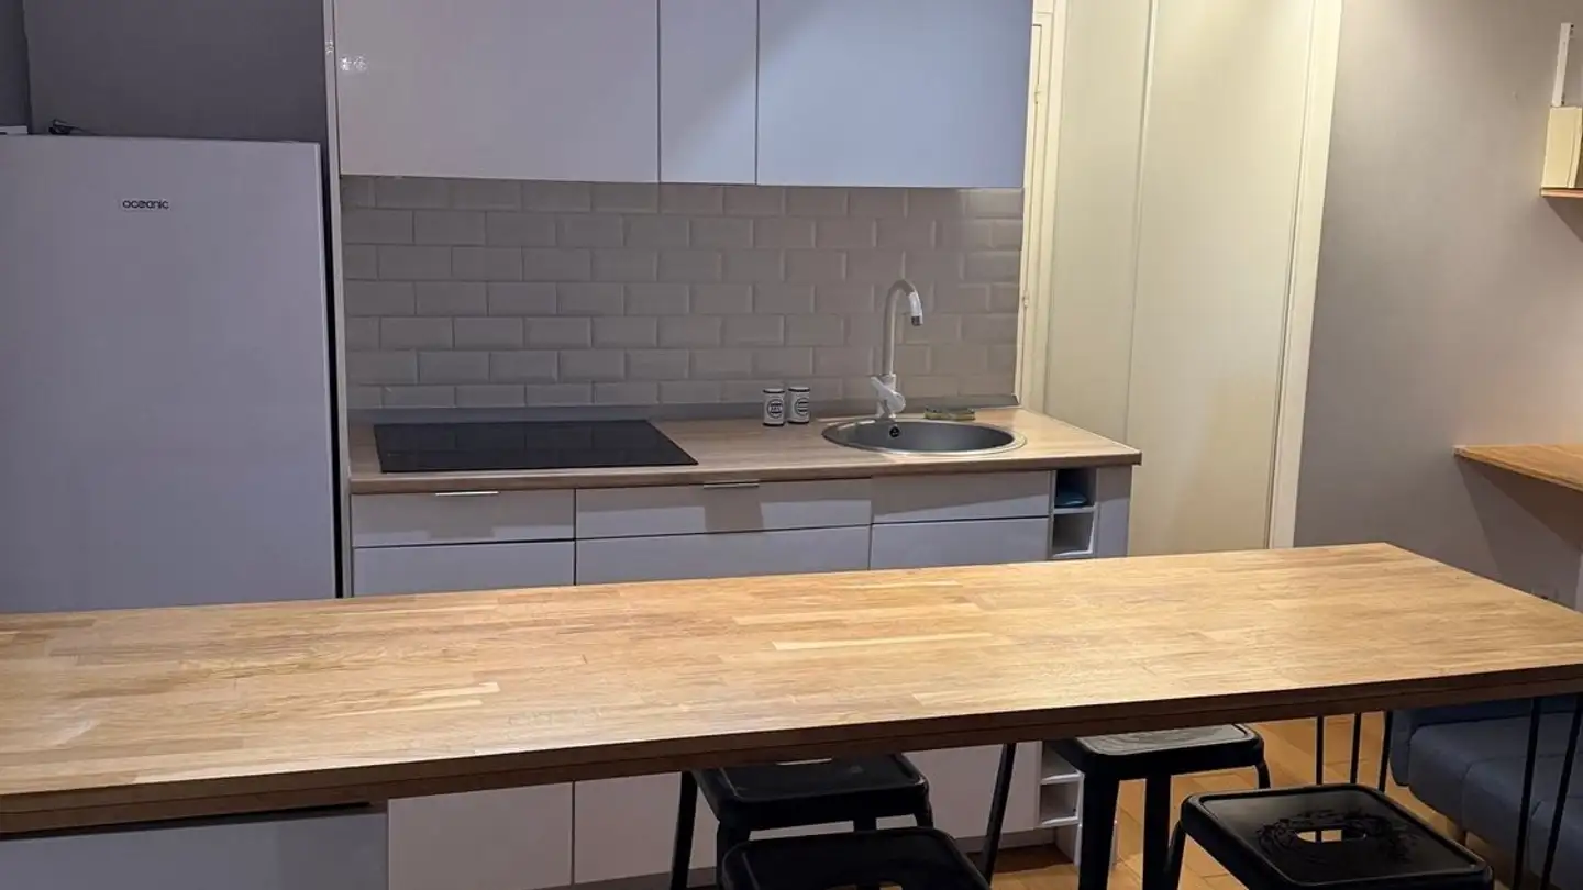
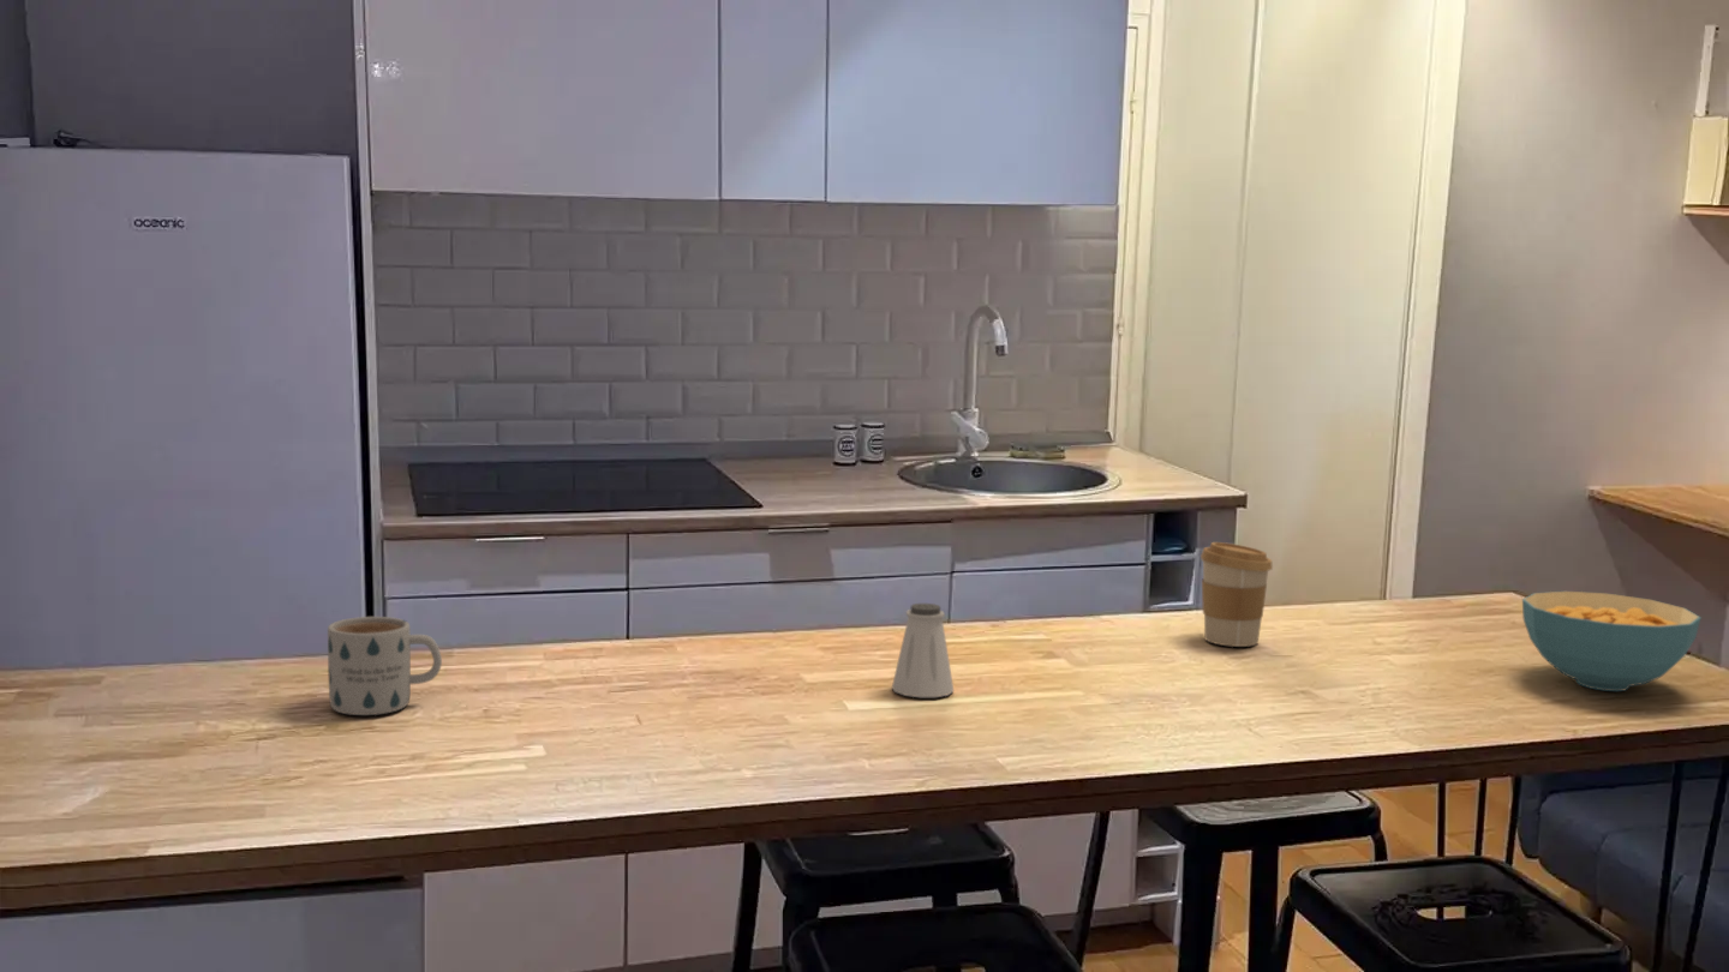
+ saltshaker (923, 647)
+ cereal bowl (1605, 646)
+ mug (384, 665)
+ coffee cup (1234, 592)
